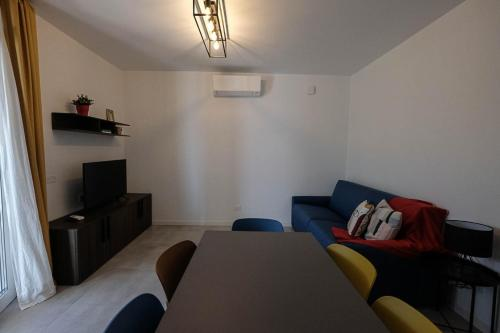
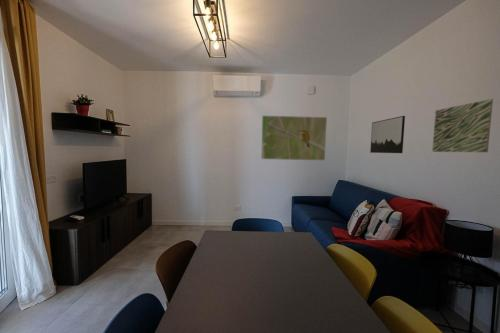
+ wall art (385, 136)
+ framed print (293, 138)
+ wall art (458, 128)
